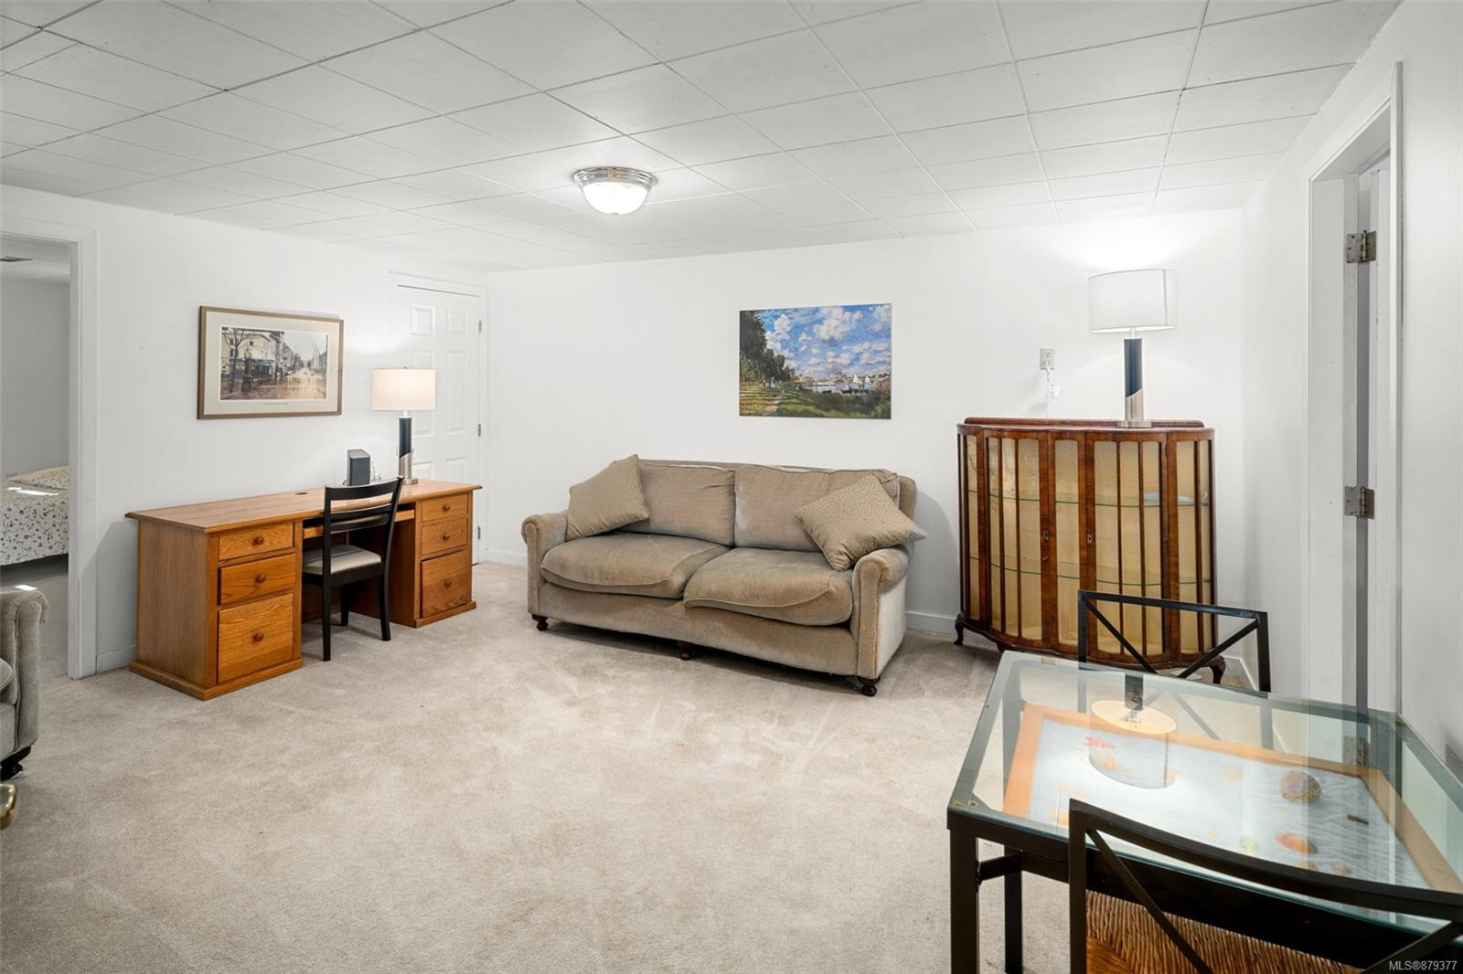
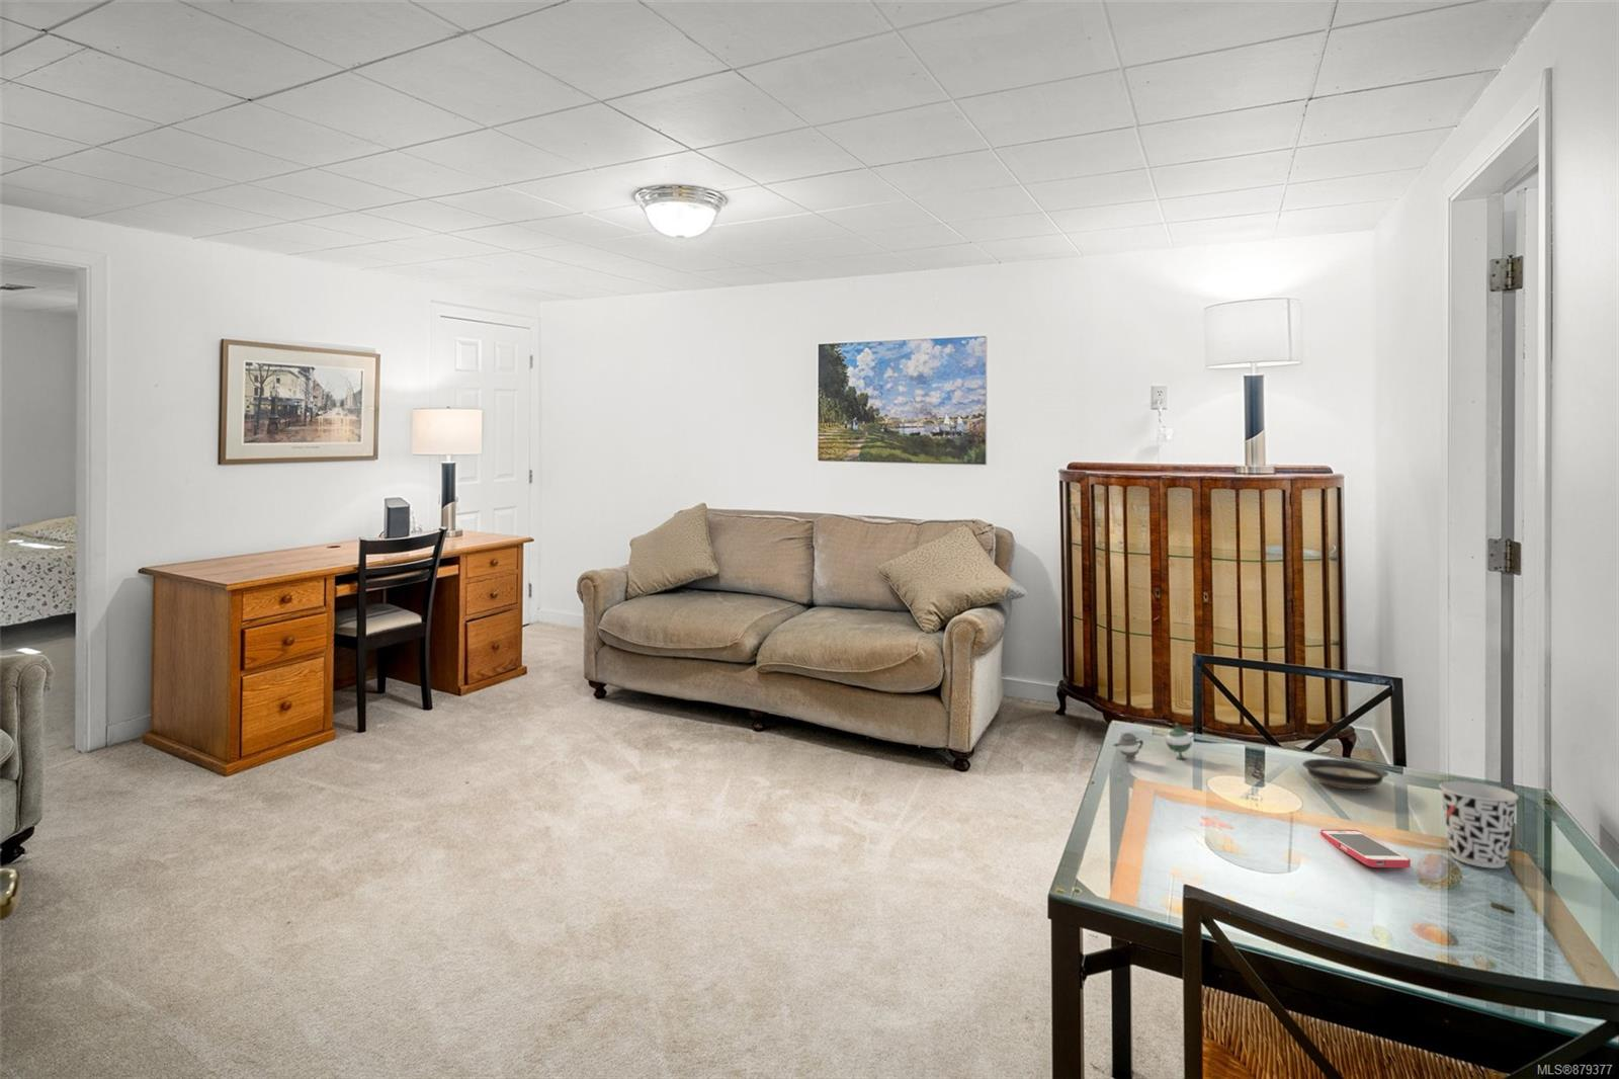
+ smartphone (1363, 848)
+ cup (1477, 825)
+ saucer (1343, 777)
+ teapot (1164, 737)
